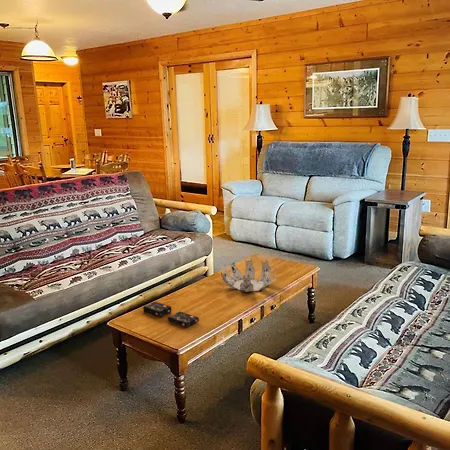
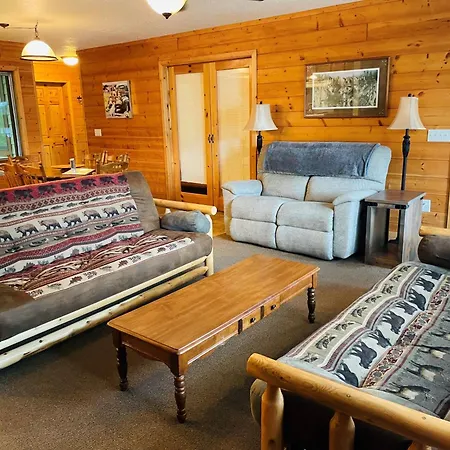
- decorative bowl (248, 274)
- product box (170, 312)
